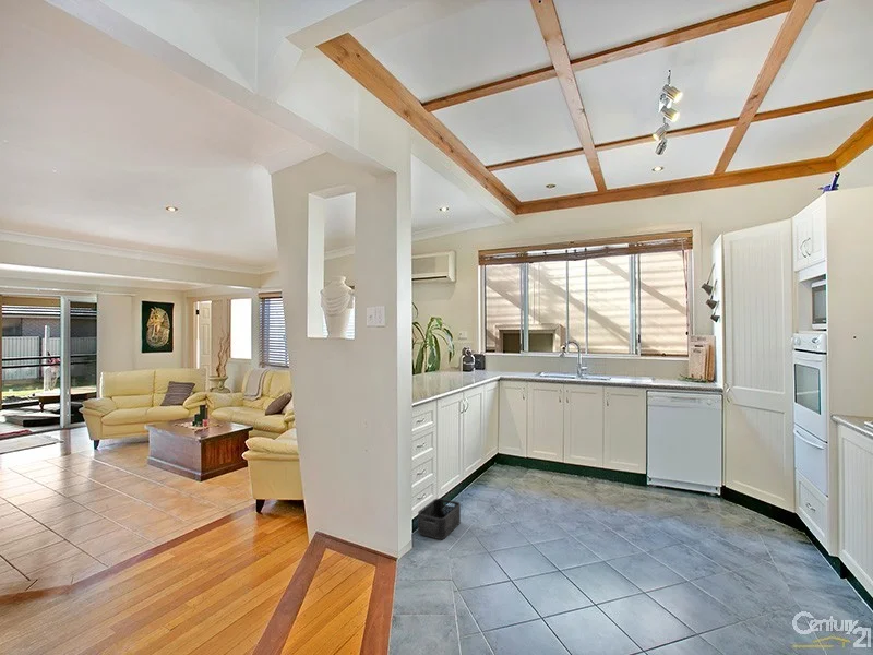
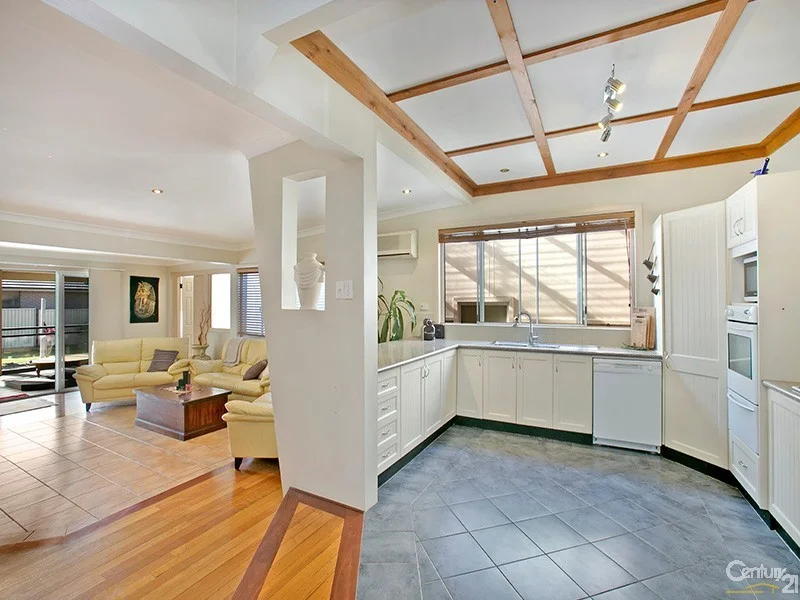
- storage bin (439, 517)
